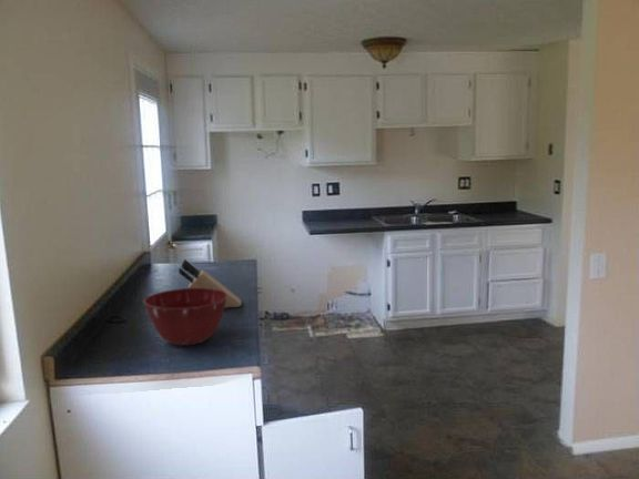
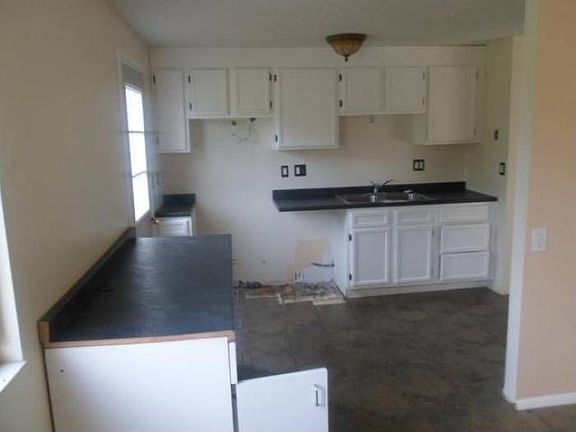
- mixing bowl (187, 317)
- knife block (210, 283)
